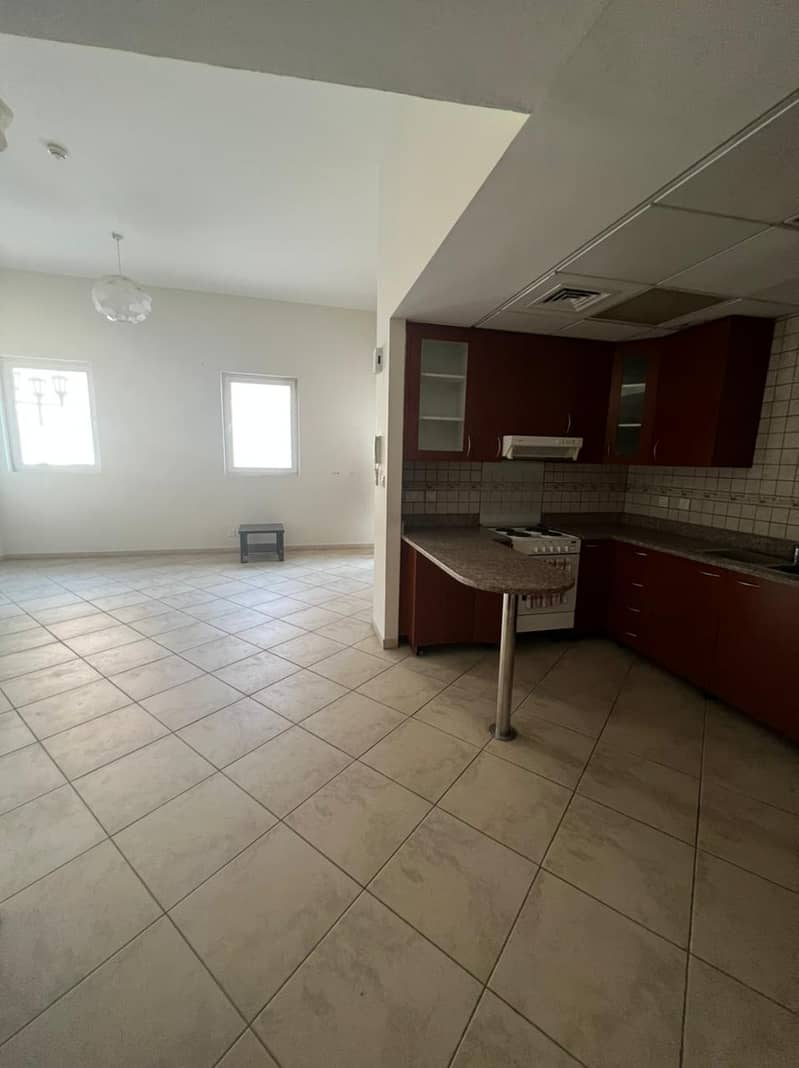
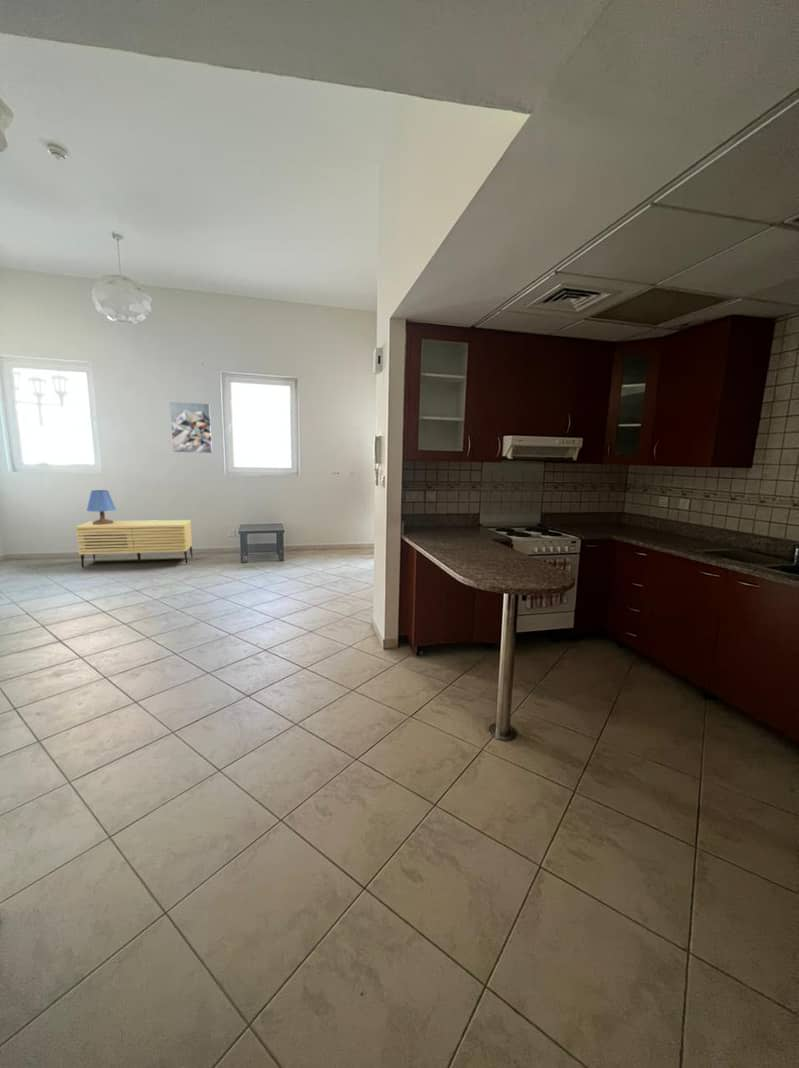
+ wall art (191, 428)
+ table lamp (101, 506)
+ sideboard (138, 542)
